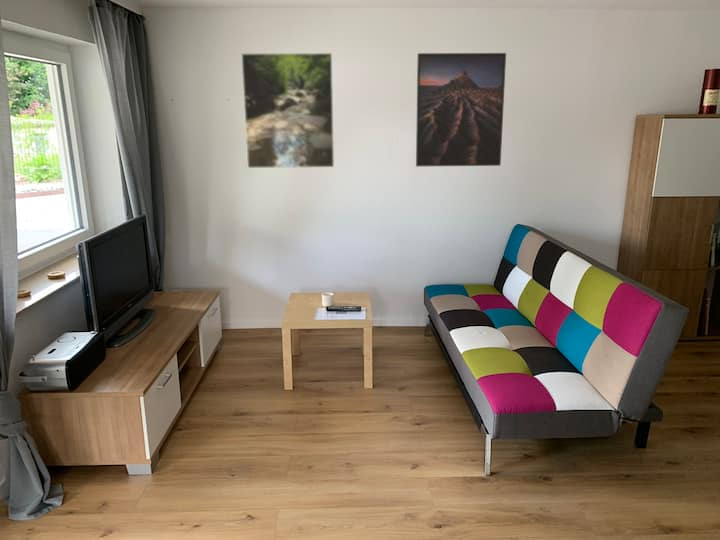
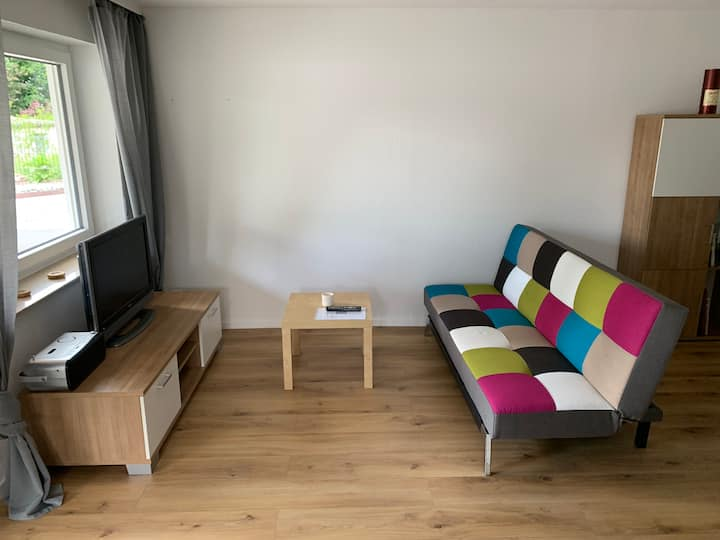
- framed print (460, 111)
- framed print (289, 111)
